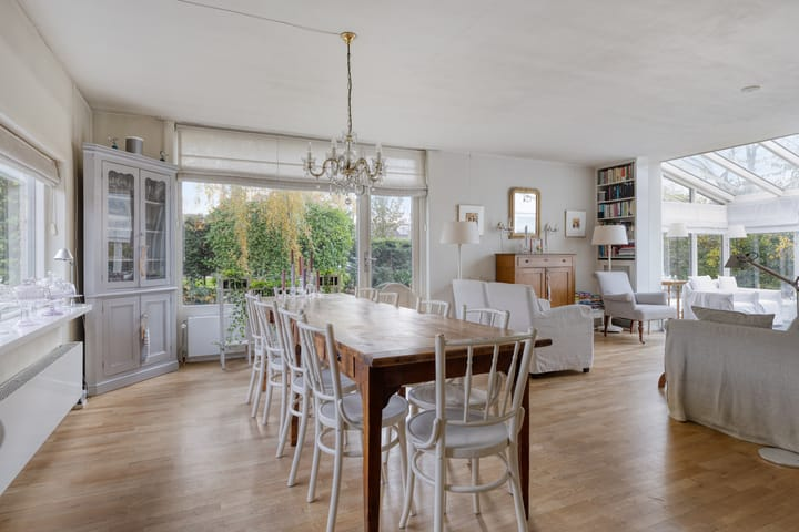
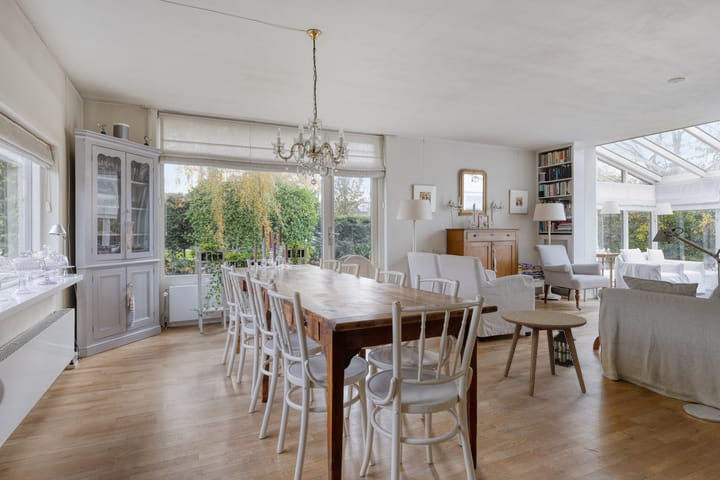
+ lantern (564, 343)
+ side table (537, 349)
